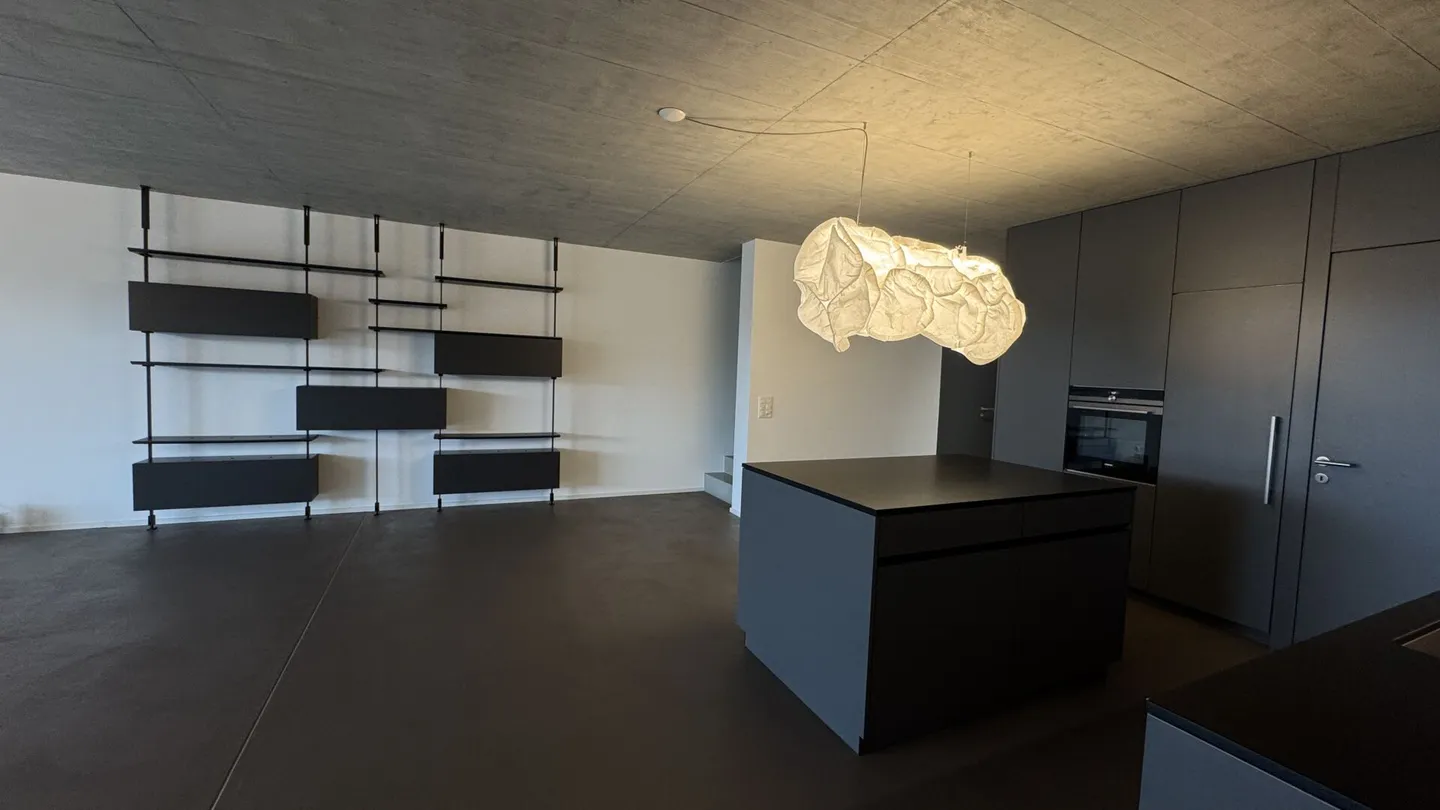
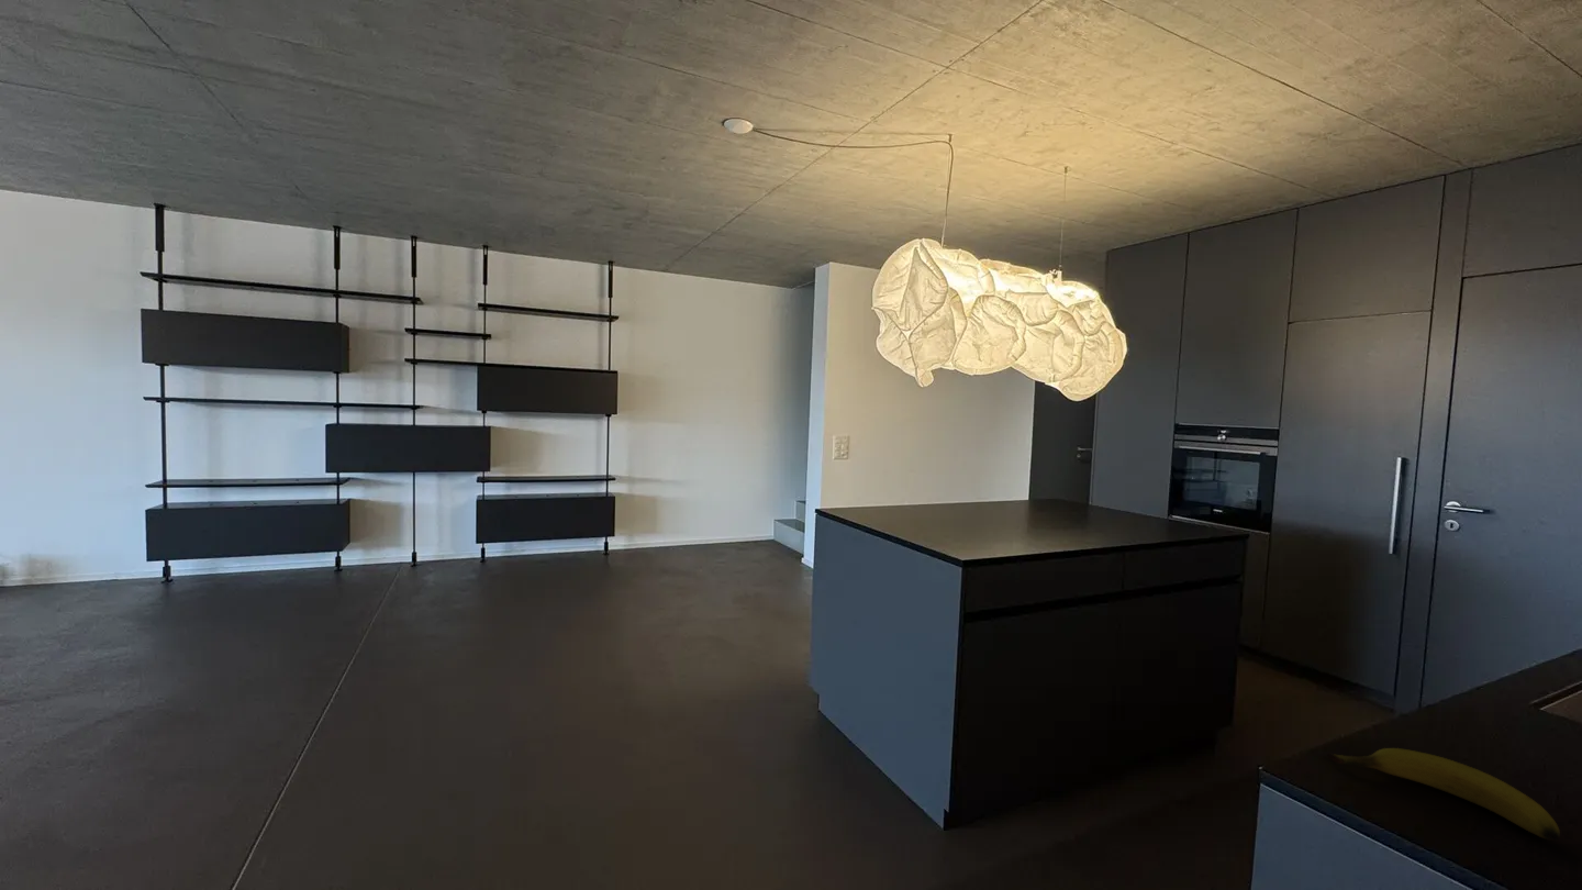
+ banana (1440, 779)
